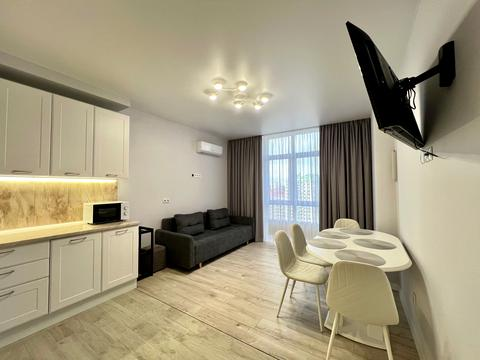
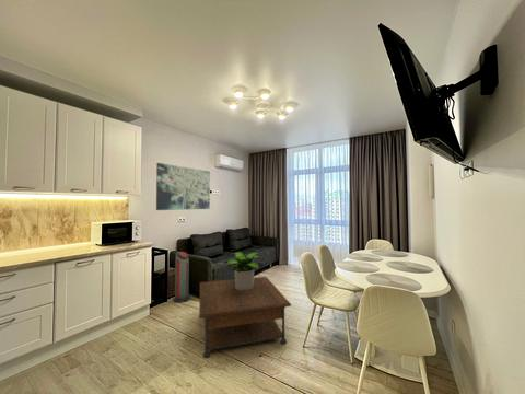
+ wall art (186, 188)
+ coffee table (240, 309)
+ potted plant (244, 271)
+ air purifier (182, 275)
